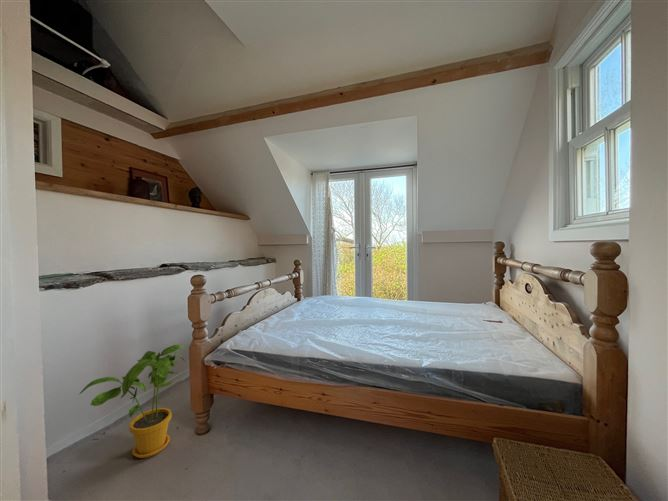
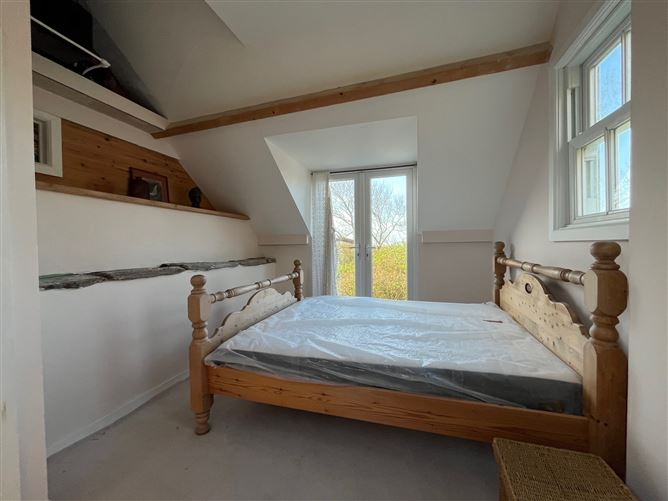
- house plant (136, 398)
